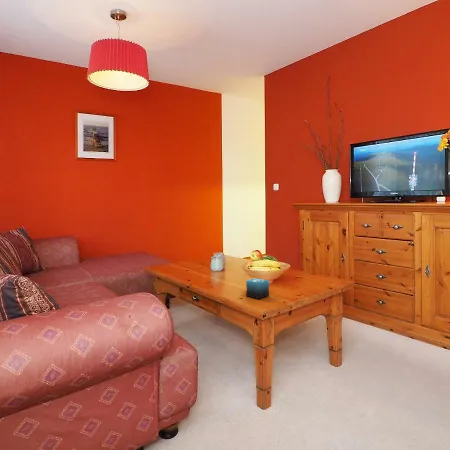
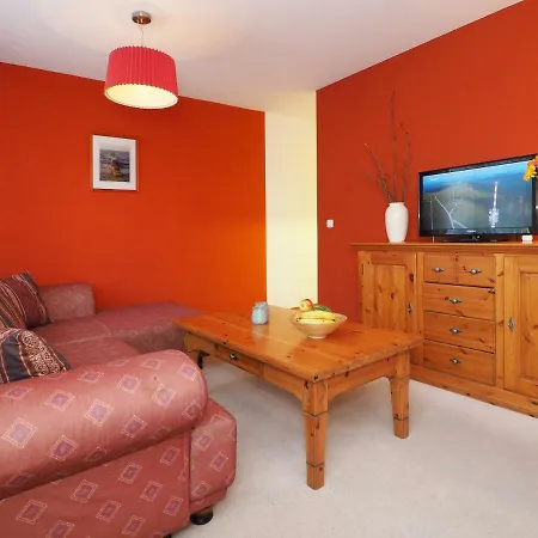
- candle (257, 284)
